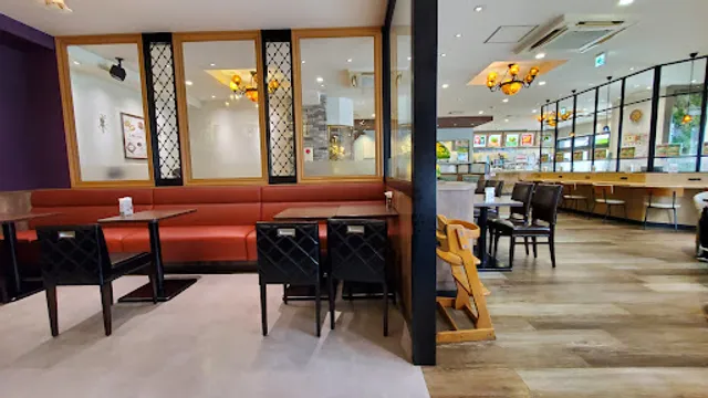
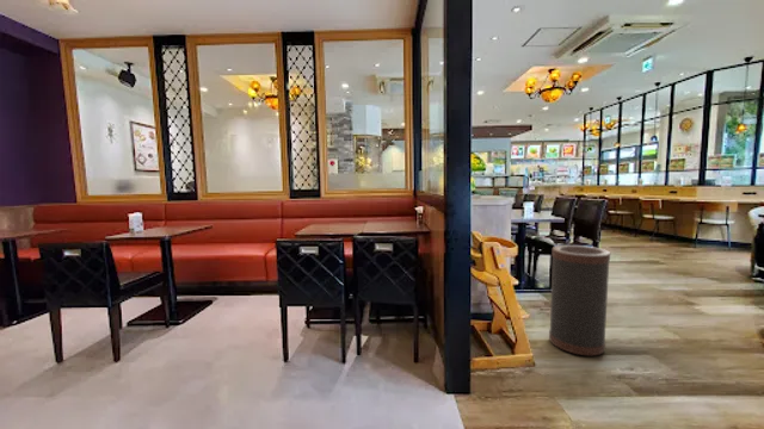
+ trash can (578, 298)
